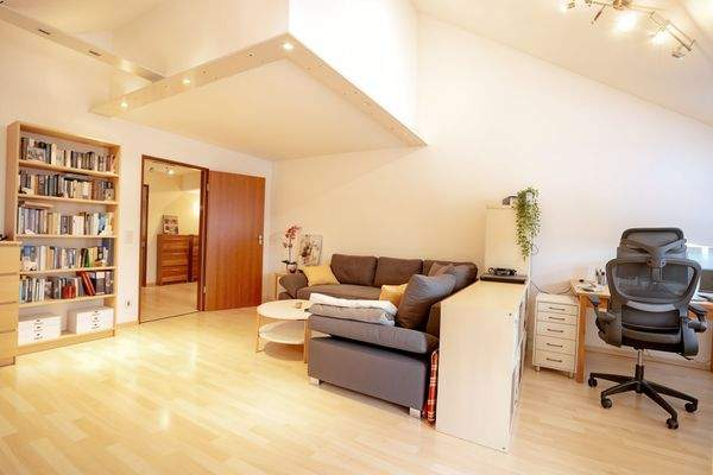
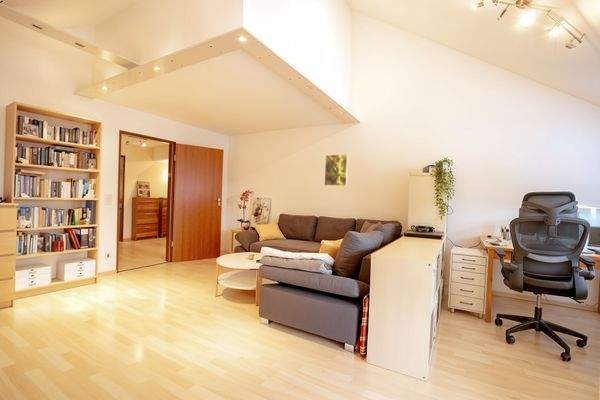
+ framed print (336, 170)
